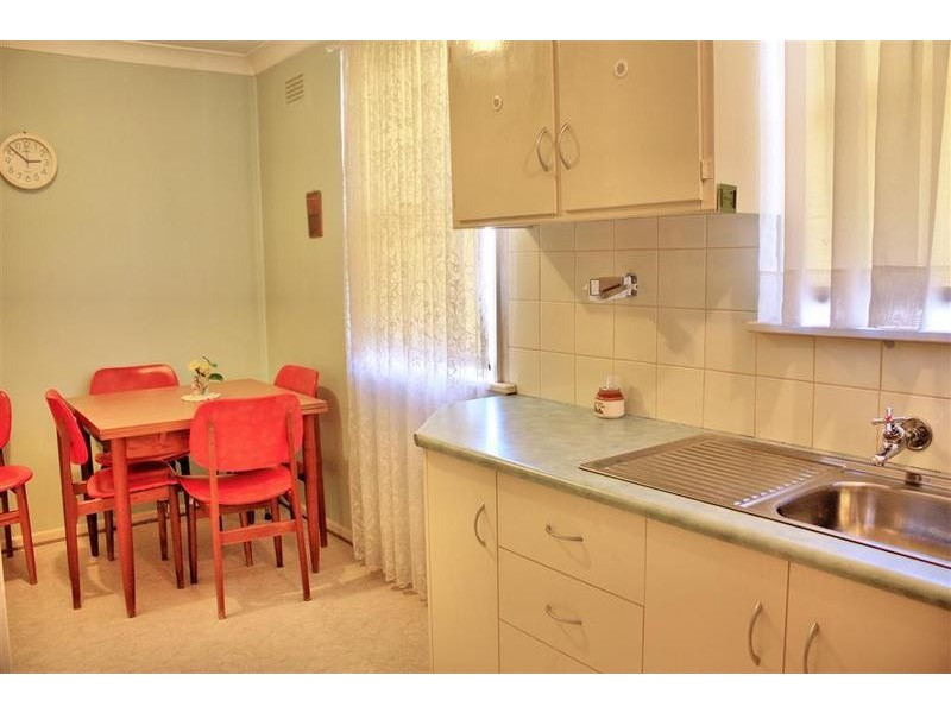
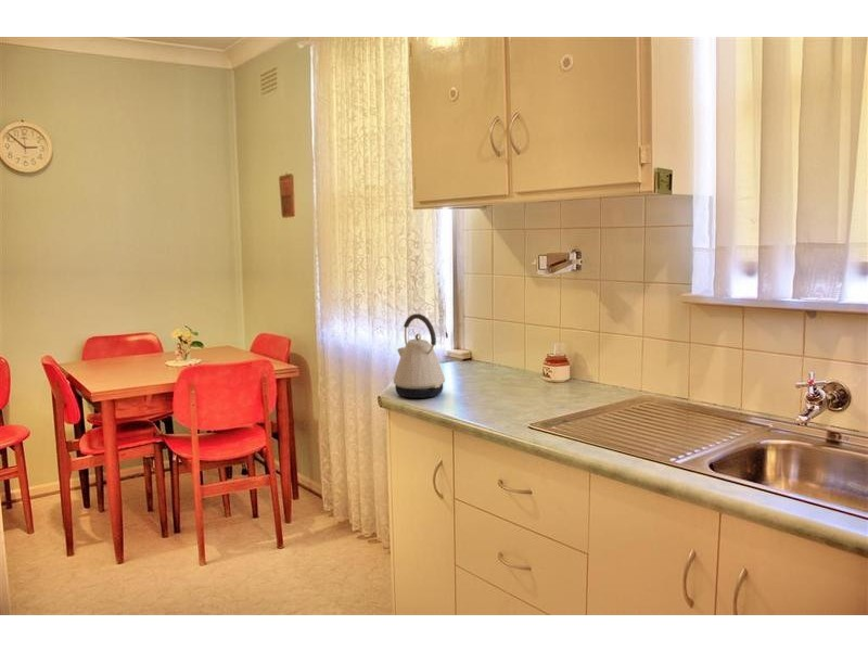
+ kettle (417, 354)
